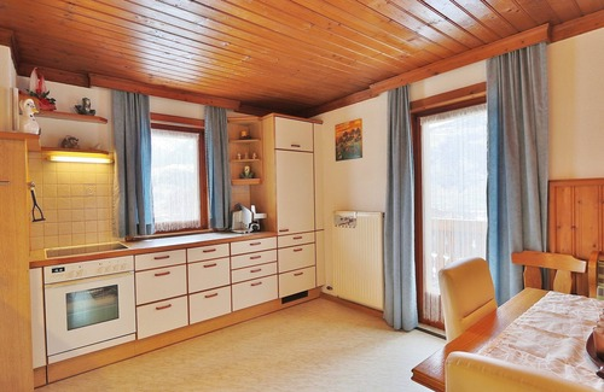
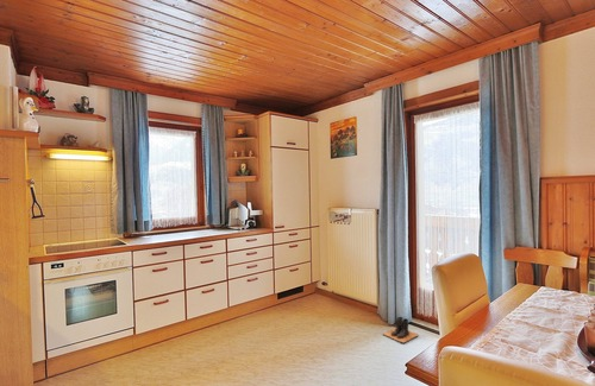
+ boots (400, 327)
